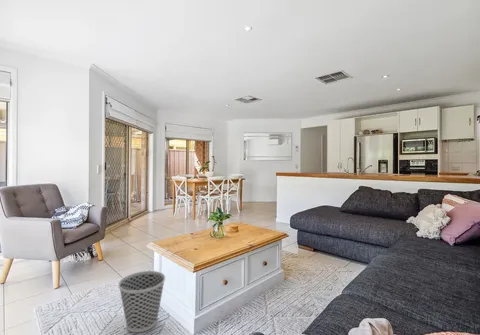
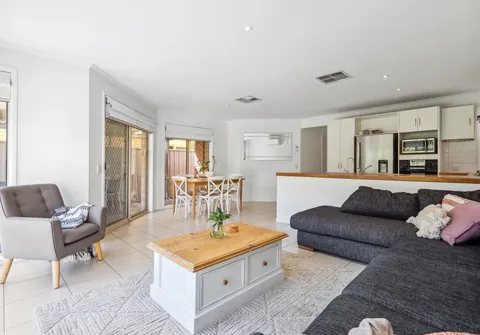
- wastebasket (142, 301)
